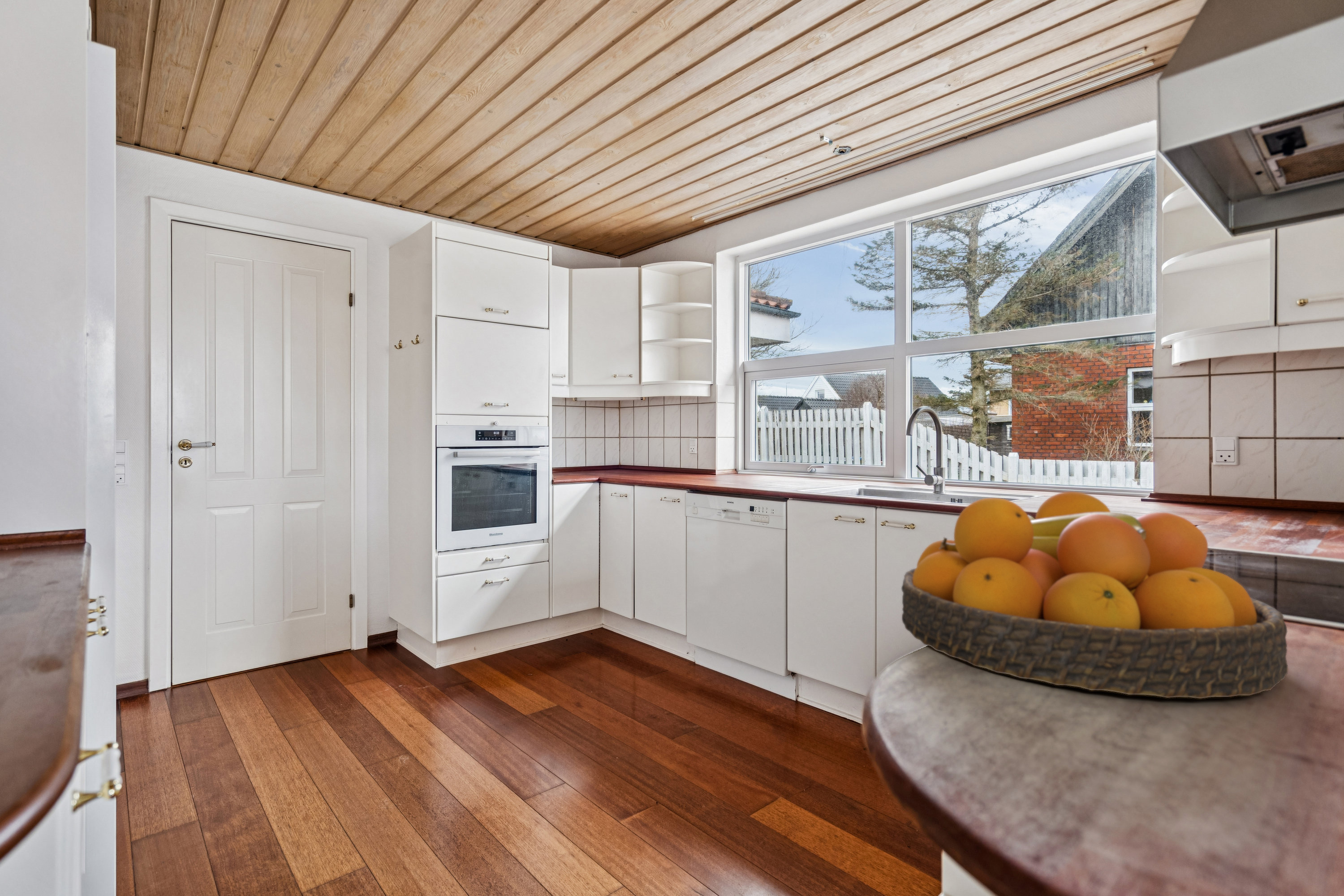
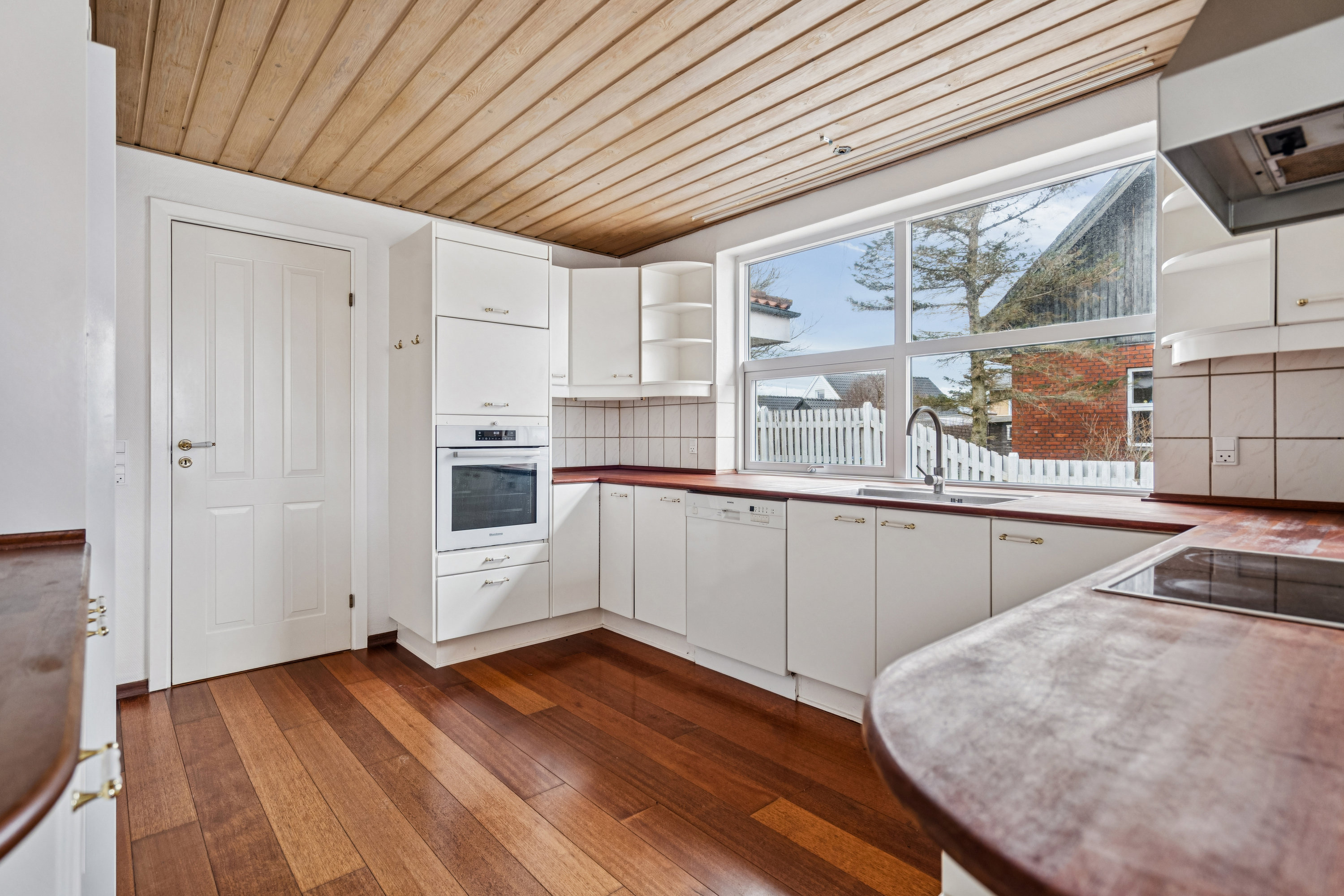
- fruit bowl (1069, 568)
